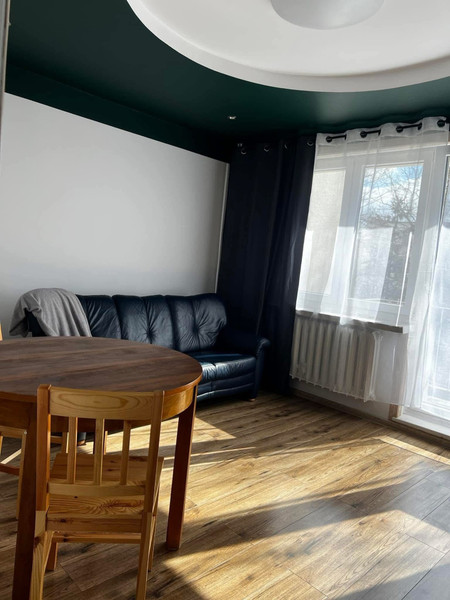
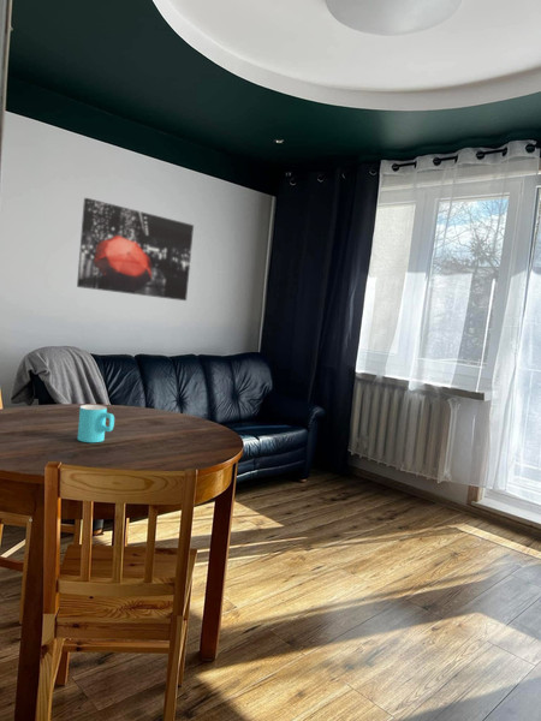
+ cup (94, 424)
+ wall art (139, 254)
